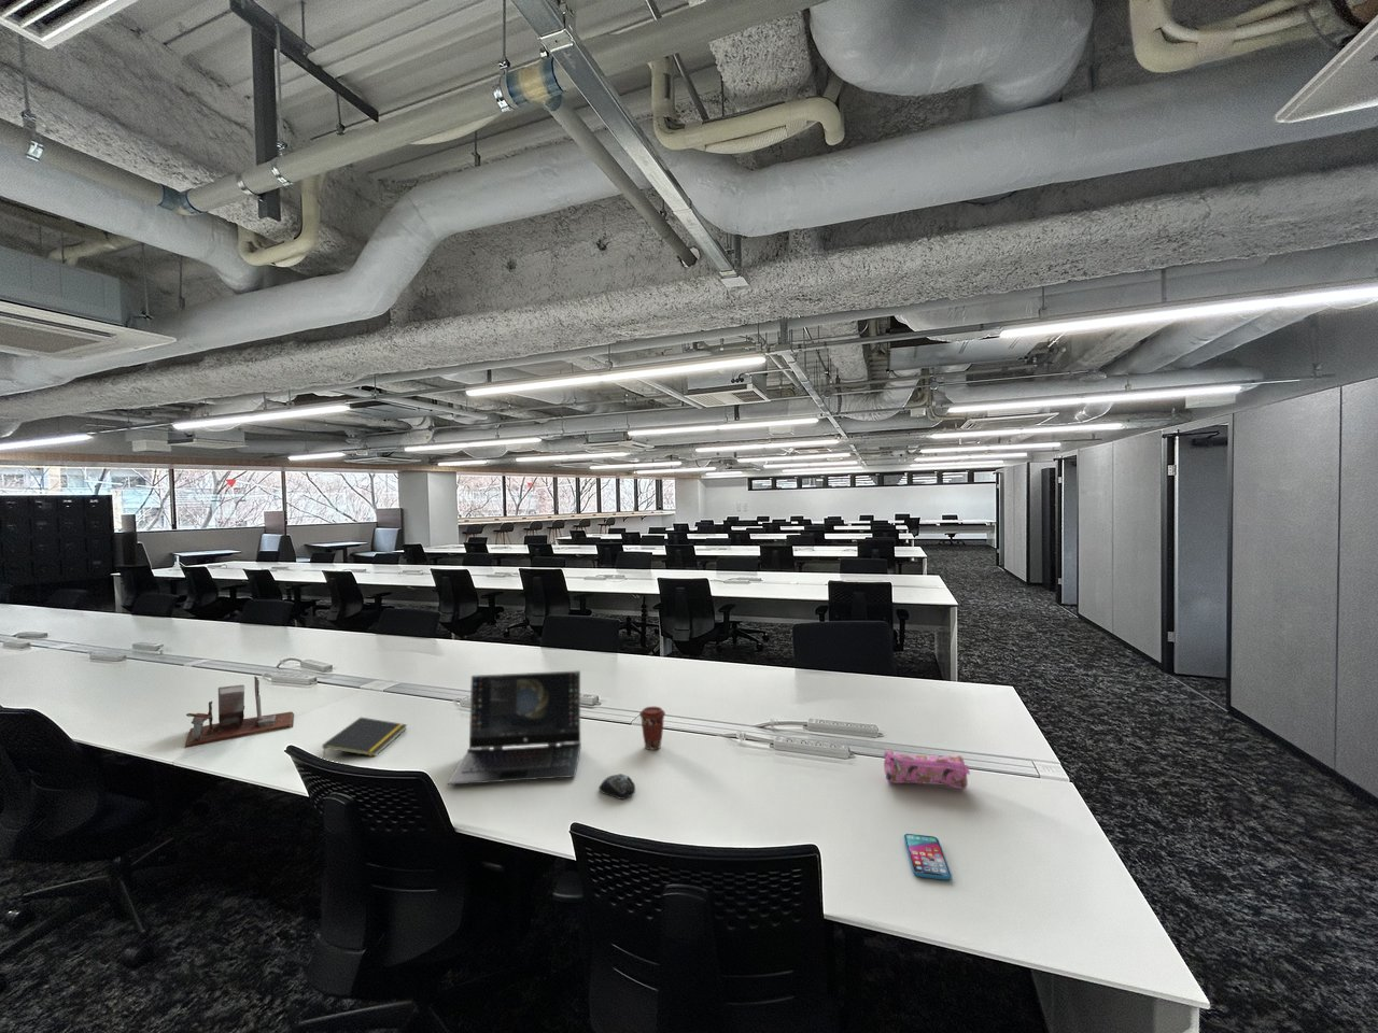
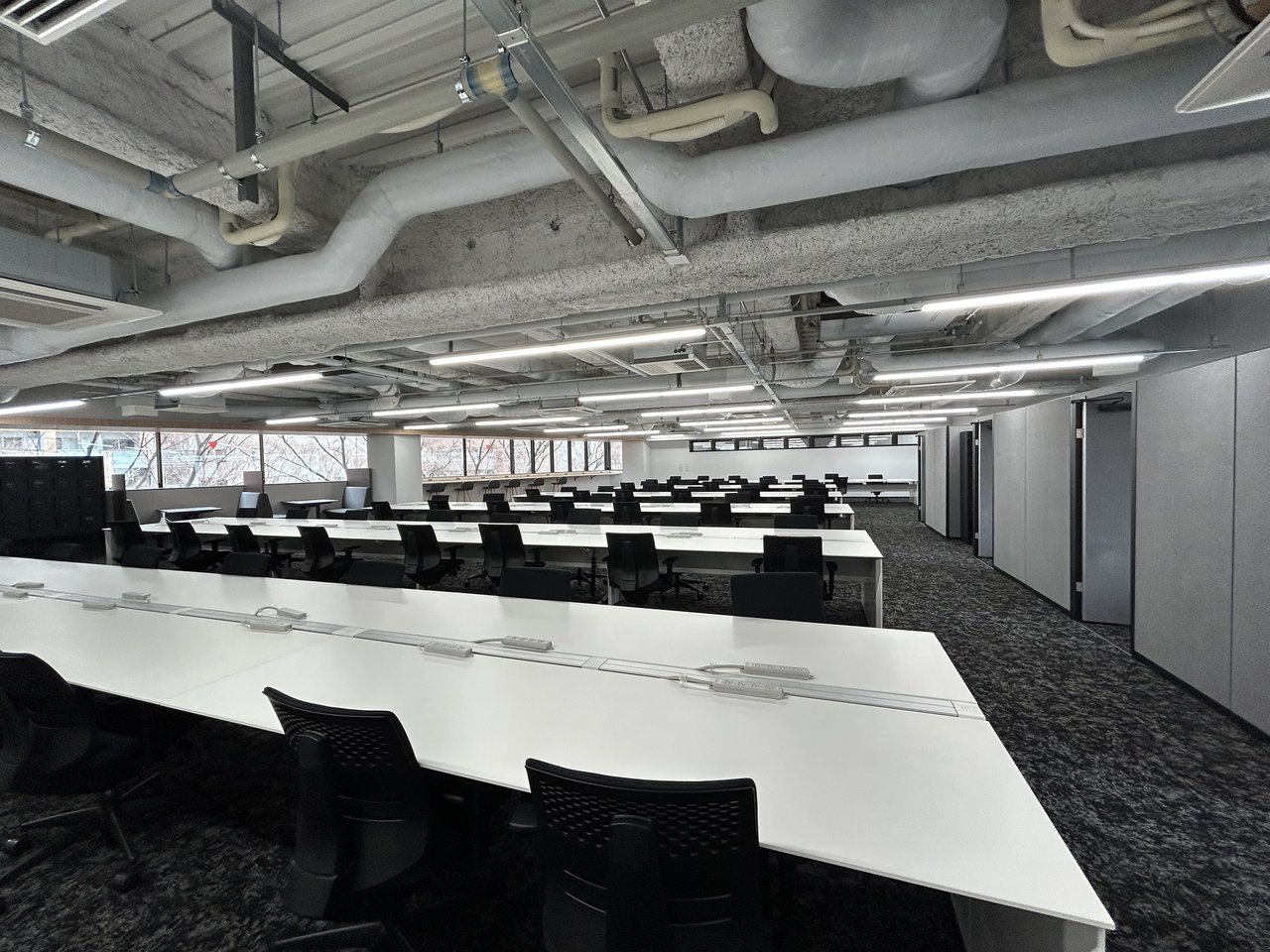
- smartphone (926, 855)
- laptop (519, 724)
- computer mouse (617, 785)
- desk organizer (240, 703)
- notepad (367, 735)
- coffee cup (652, 727)
- pencil case (924, 768)
